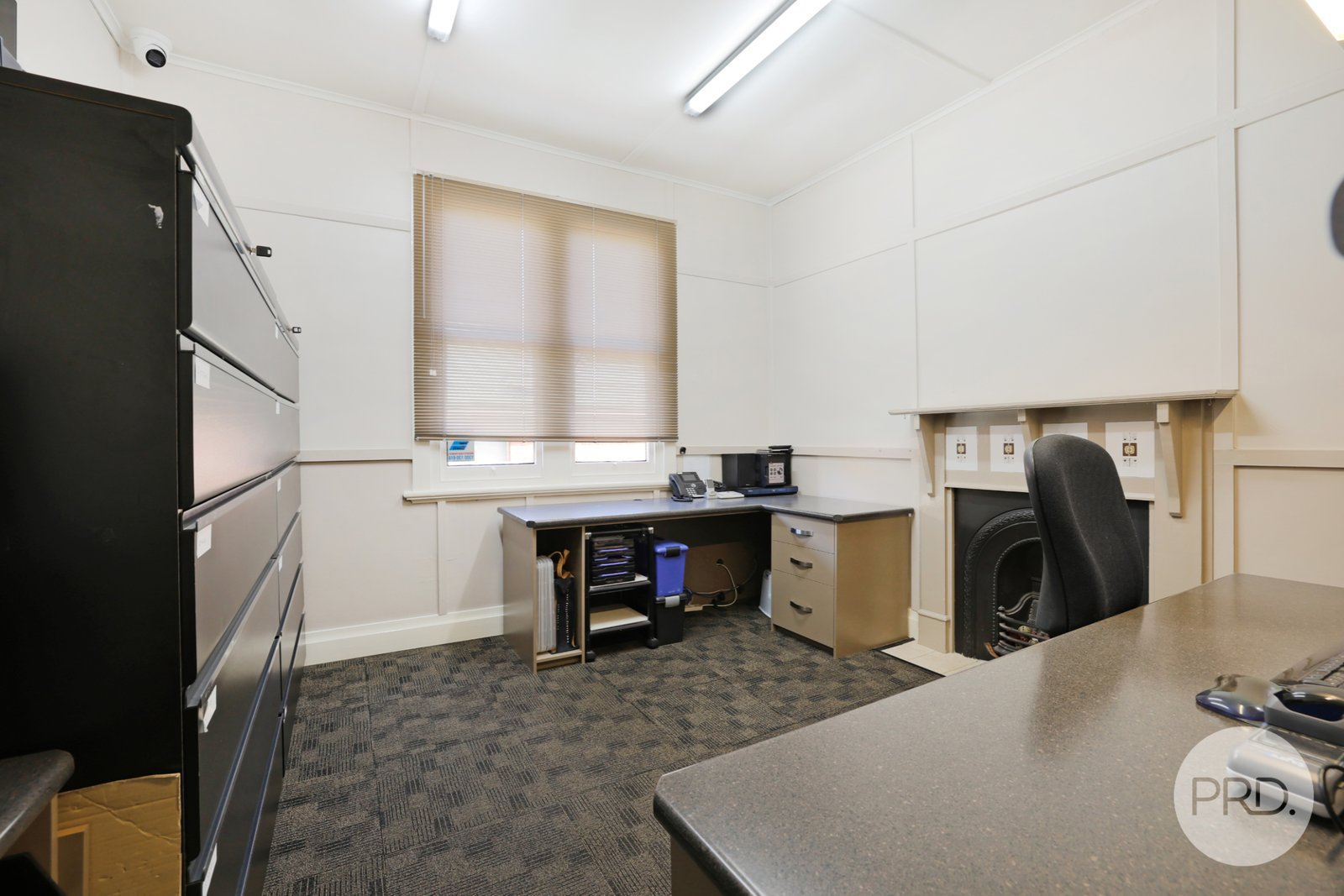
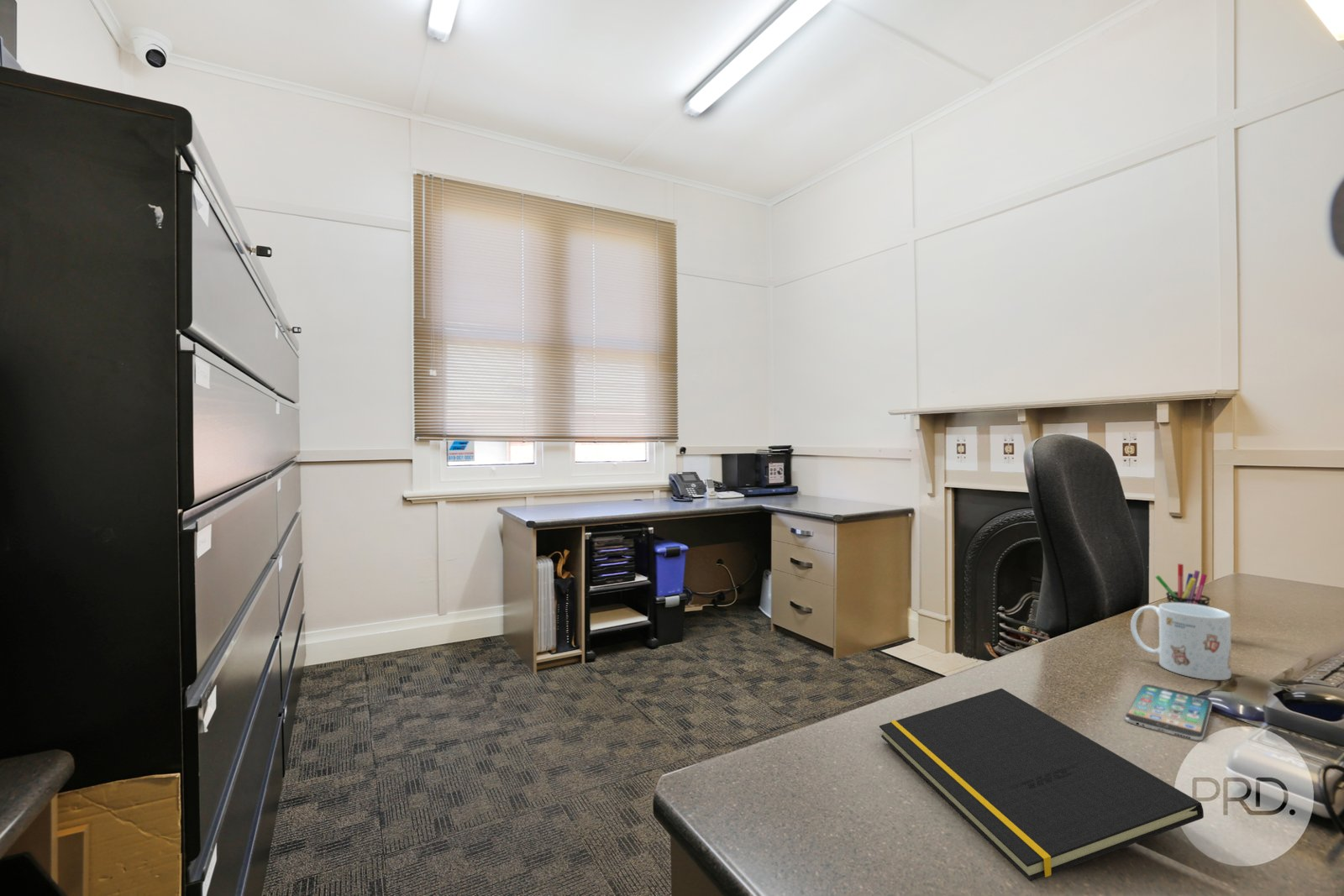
+ mug (1178, 636)
+ notepad (1013, 763)
+ smartphone (1169, 710)
+ pen holder (1182, 600)
